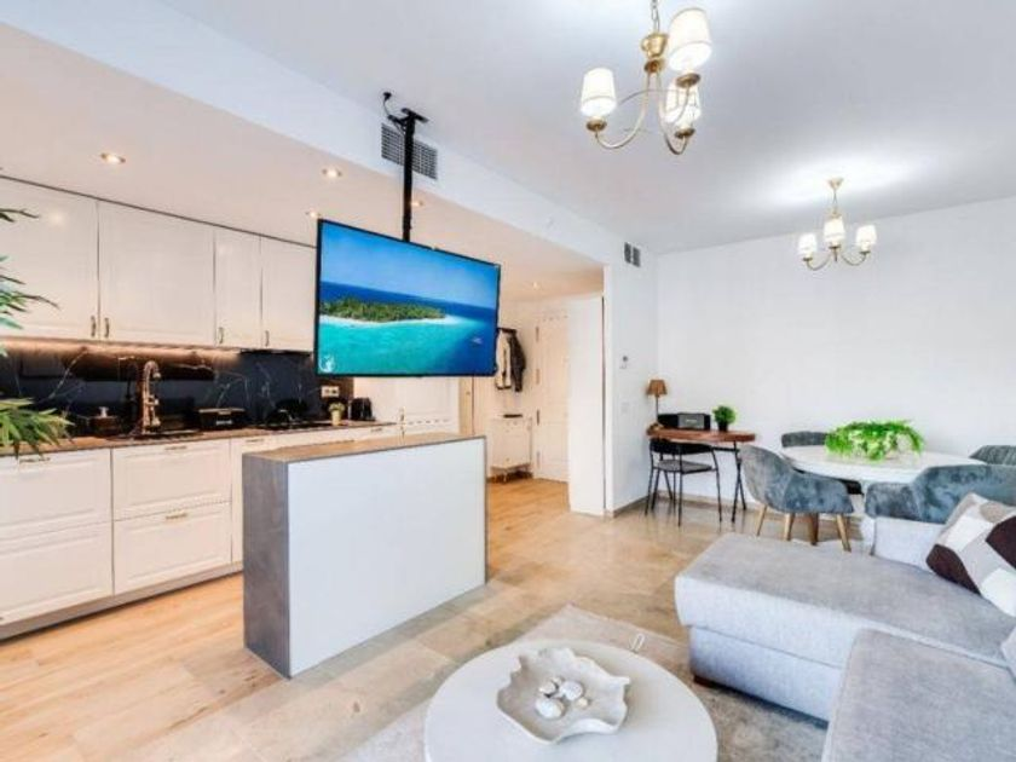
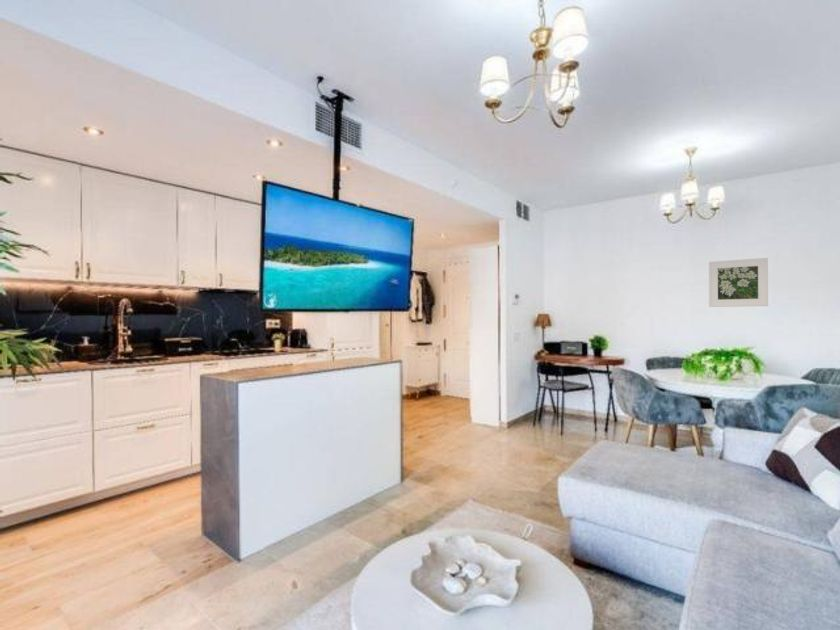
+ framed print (737, 283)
